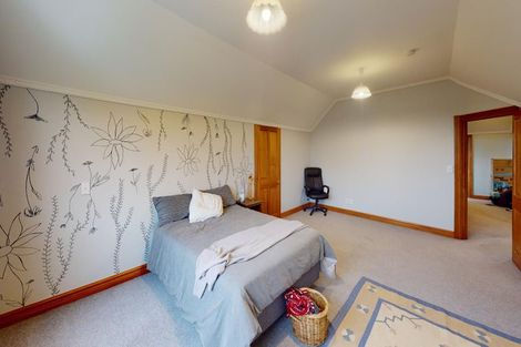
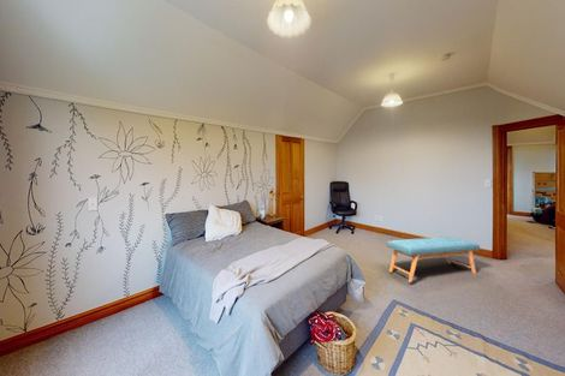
+ bench (432, 256)
